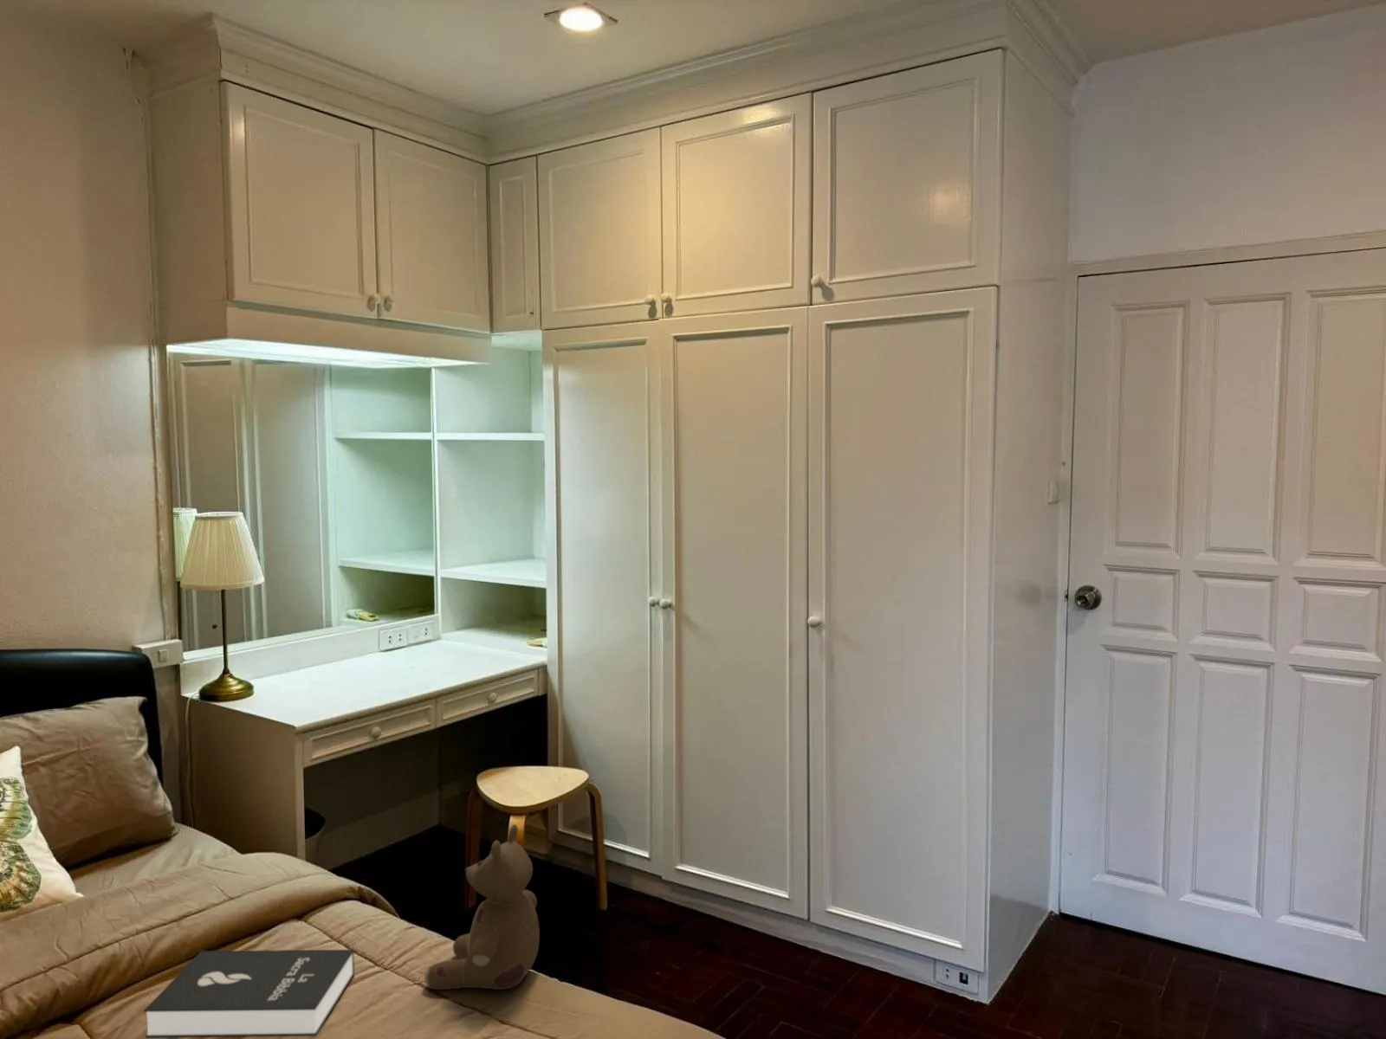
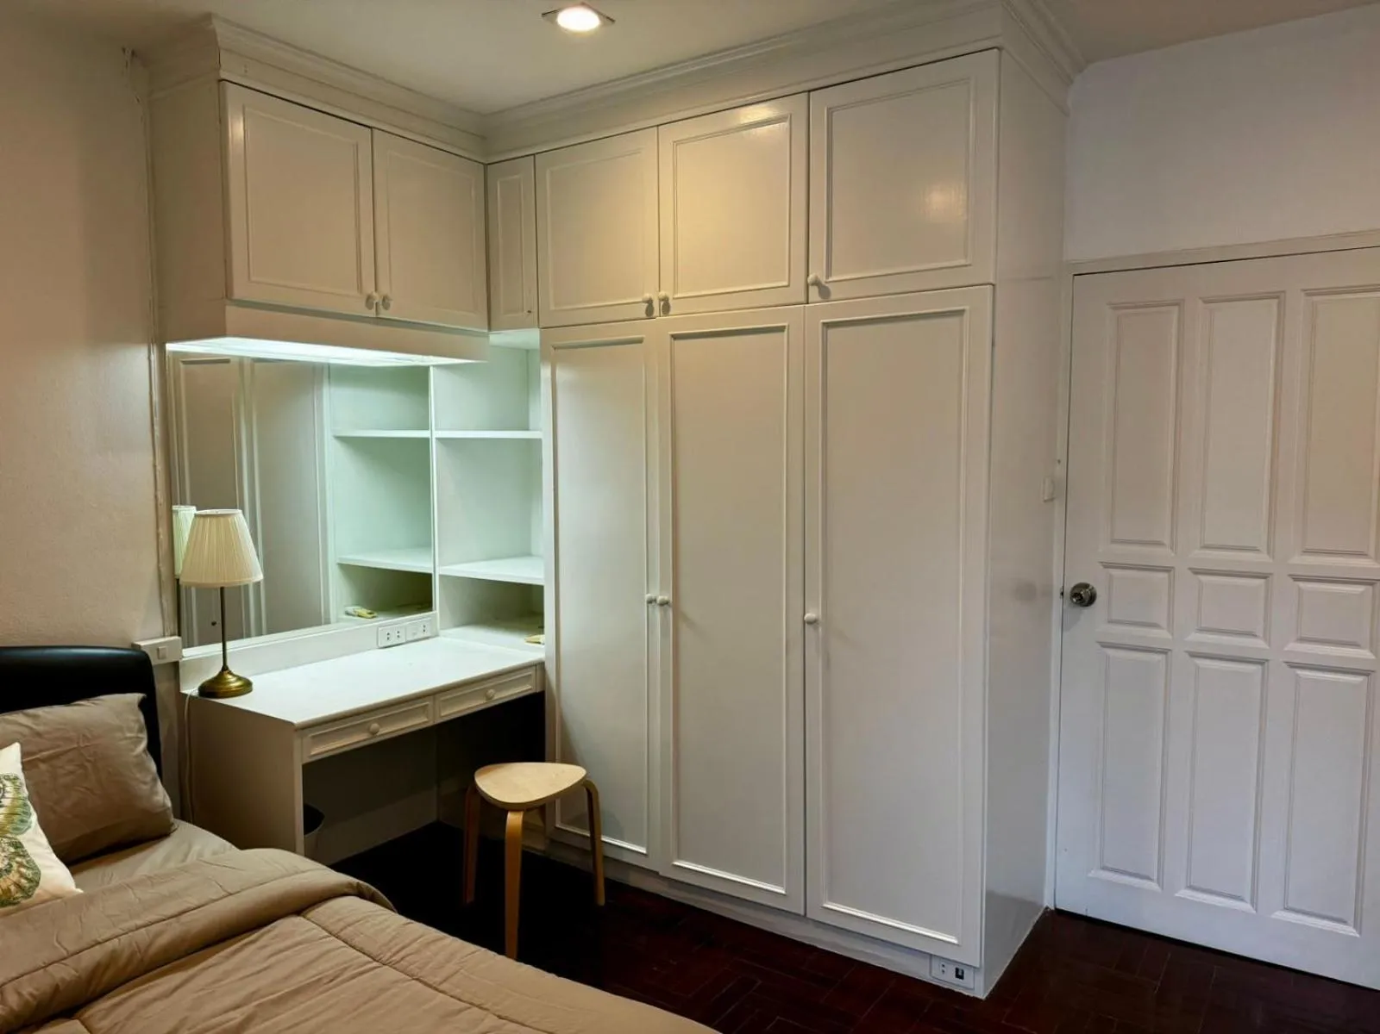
- booklet (255, 991)
- stuffed bear (485, 905)
